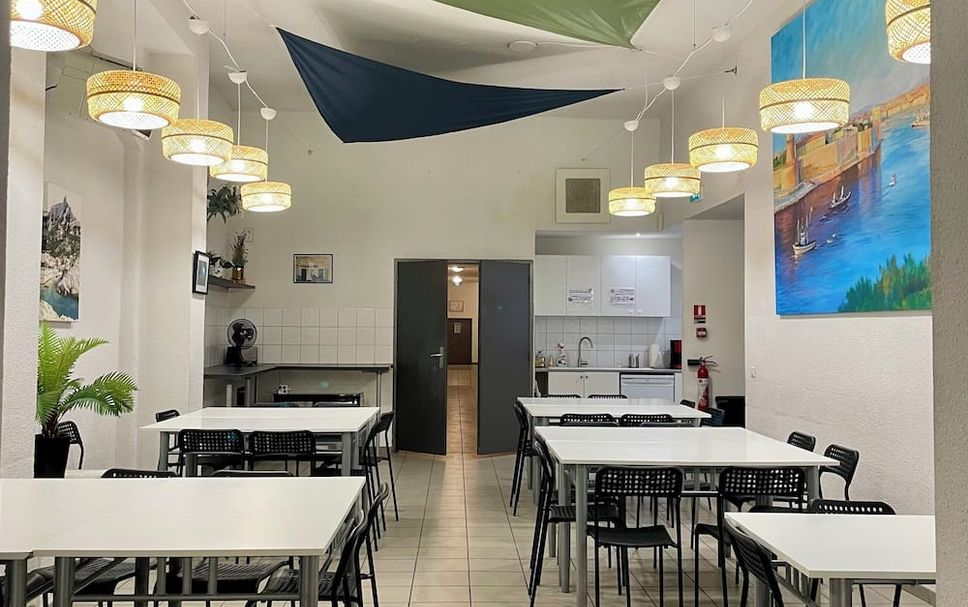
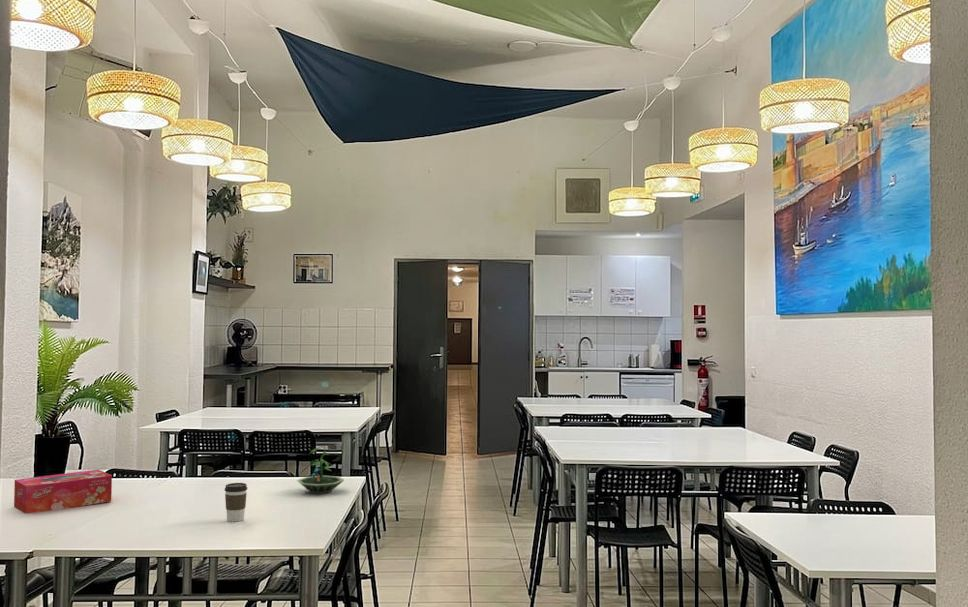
+ terrarium (321, 456)
+ coffee cup (235, 502)
+ tissue box (63, 490)
